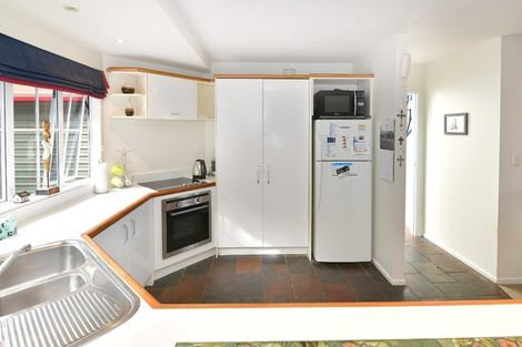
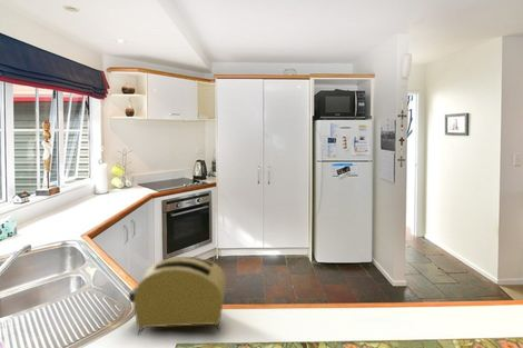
+ toaster (179, 290)
